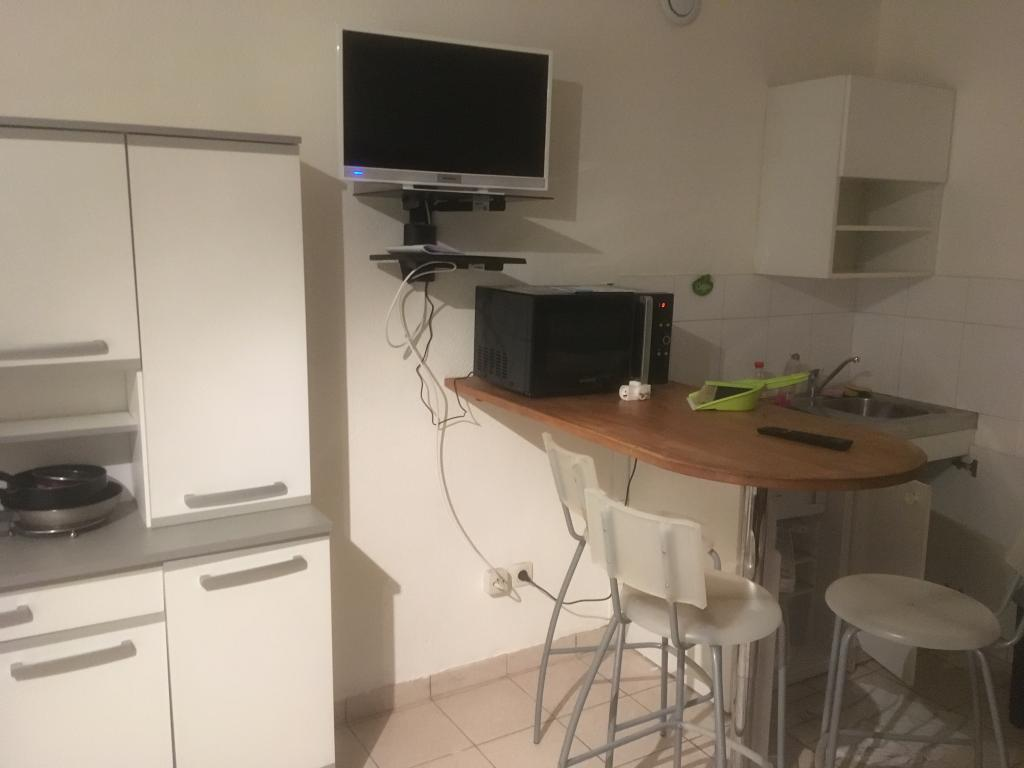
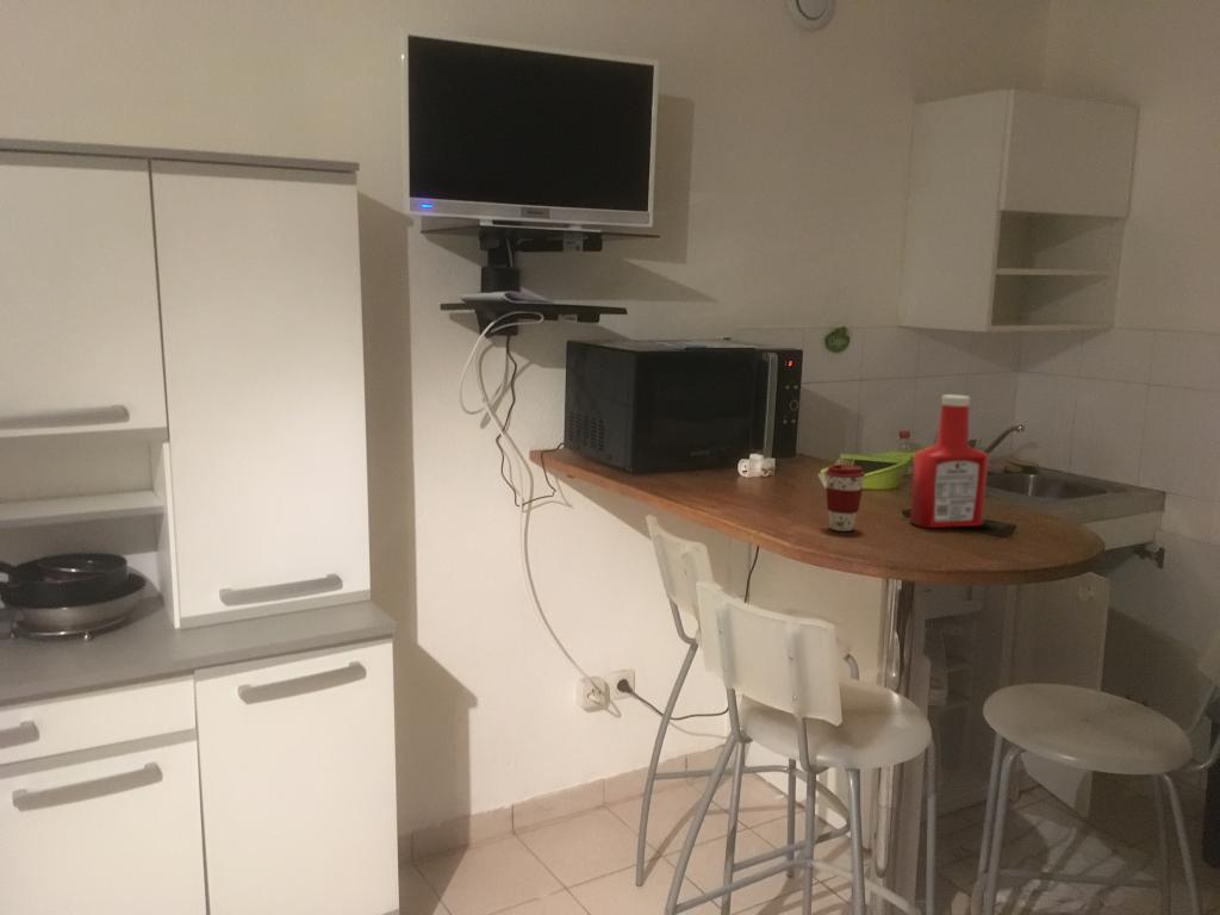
+ coffee cup (844, 497)
+ soap bottle (951, 460)
